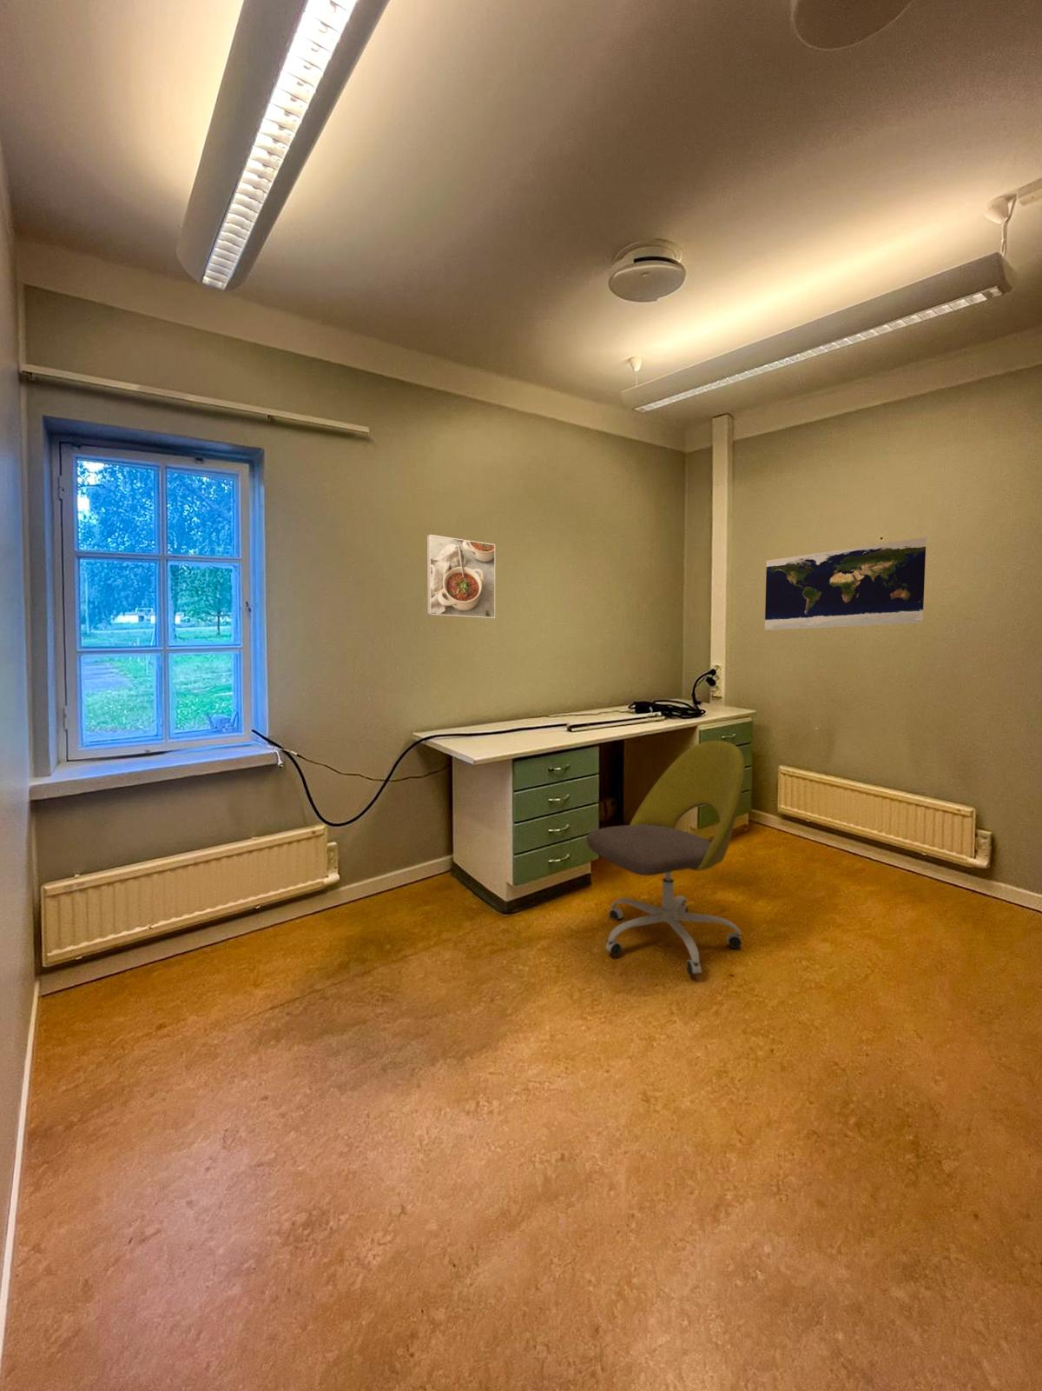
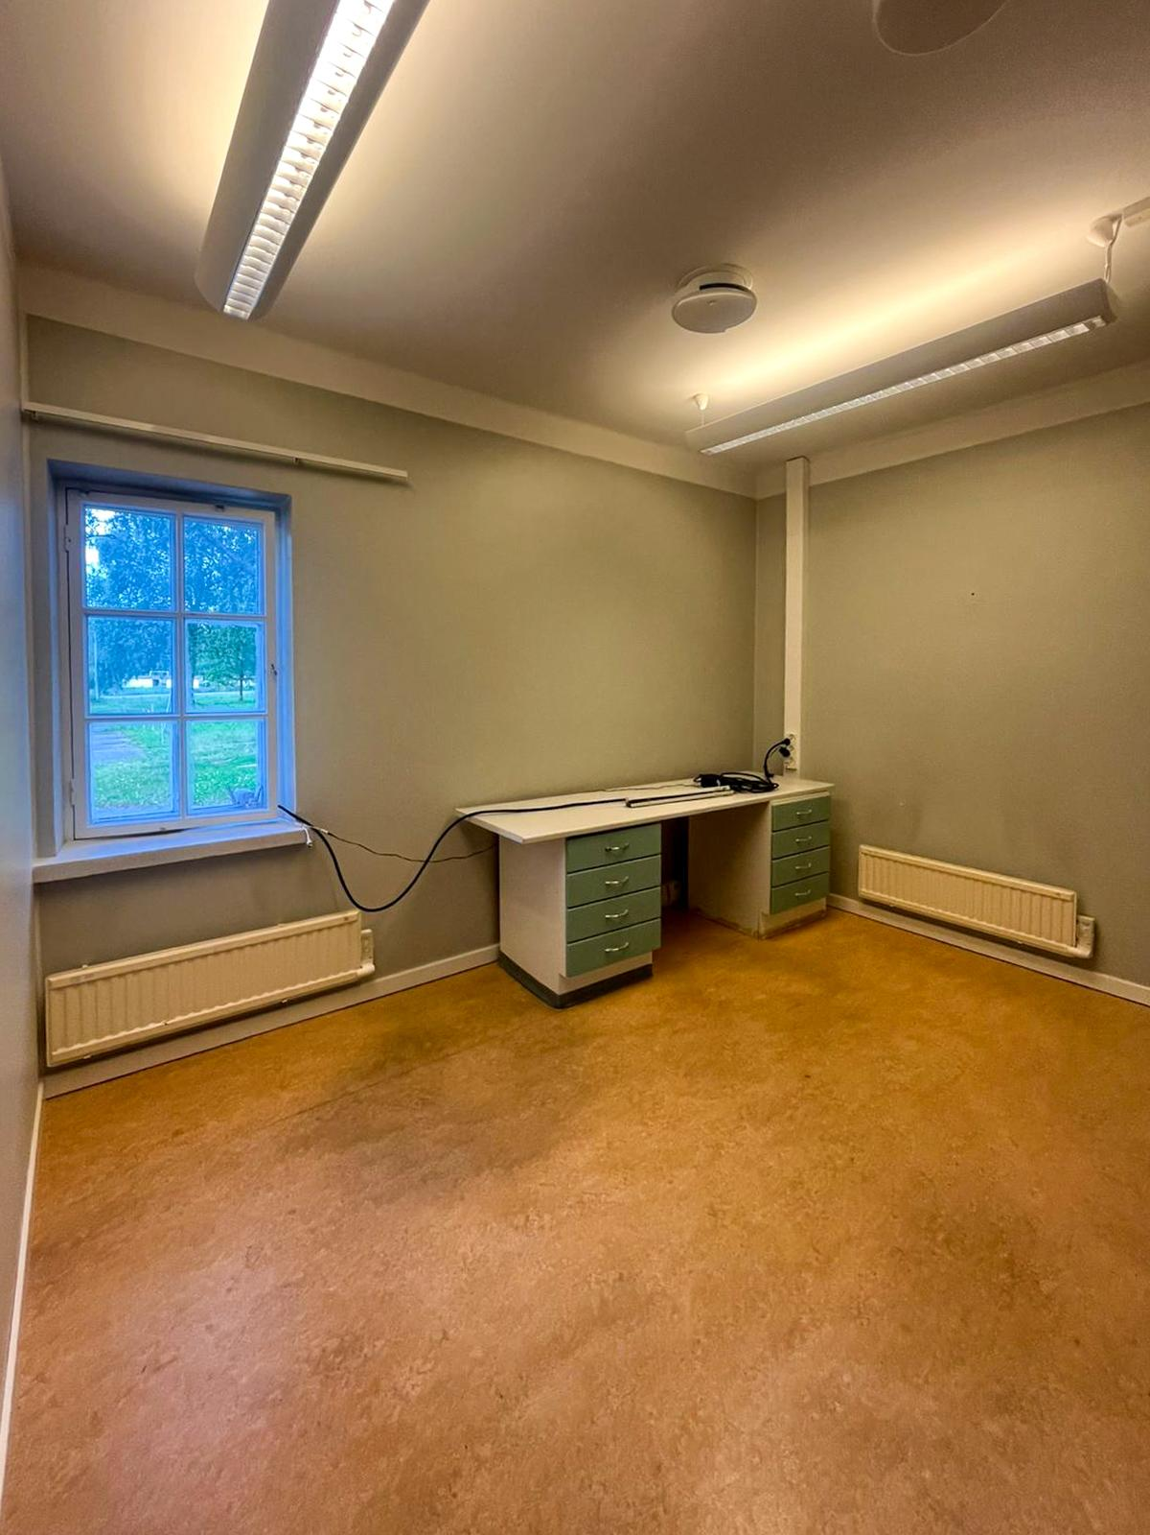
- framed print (462, 578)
- map (836, 588)
- office chair (662, 844)
